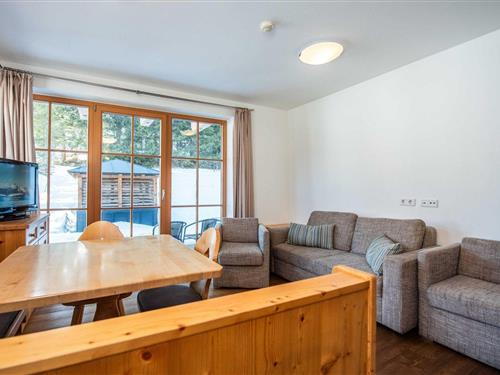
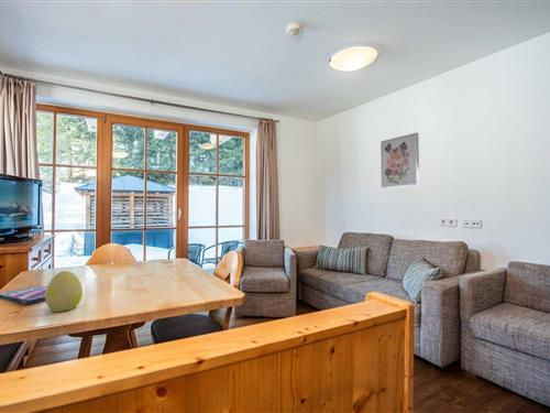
+ decorative egg (64, 289)
+ video game case (33, 293)
+ wall art (398, 162)
